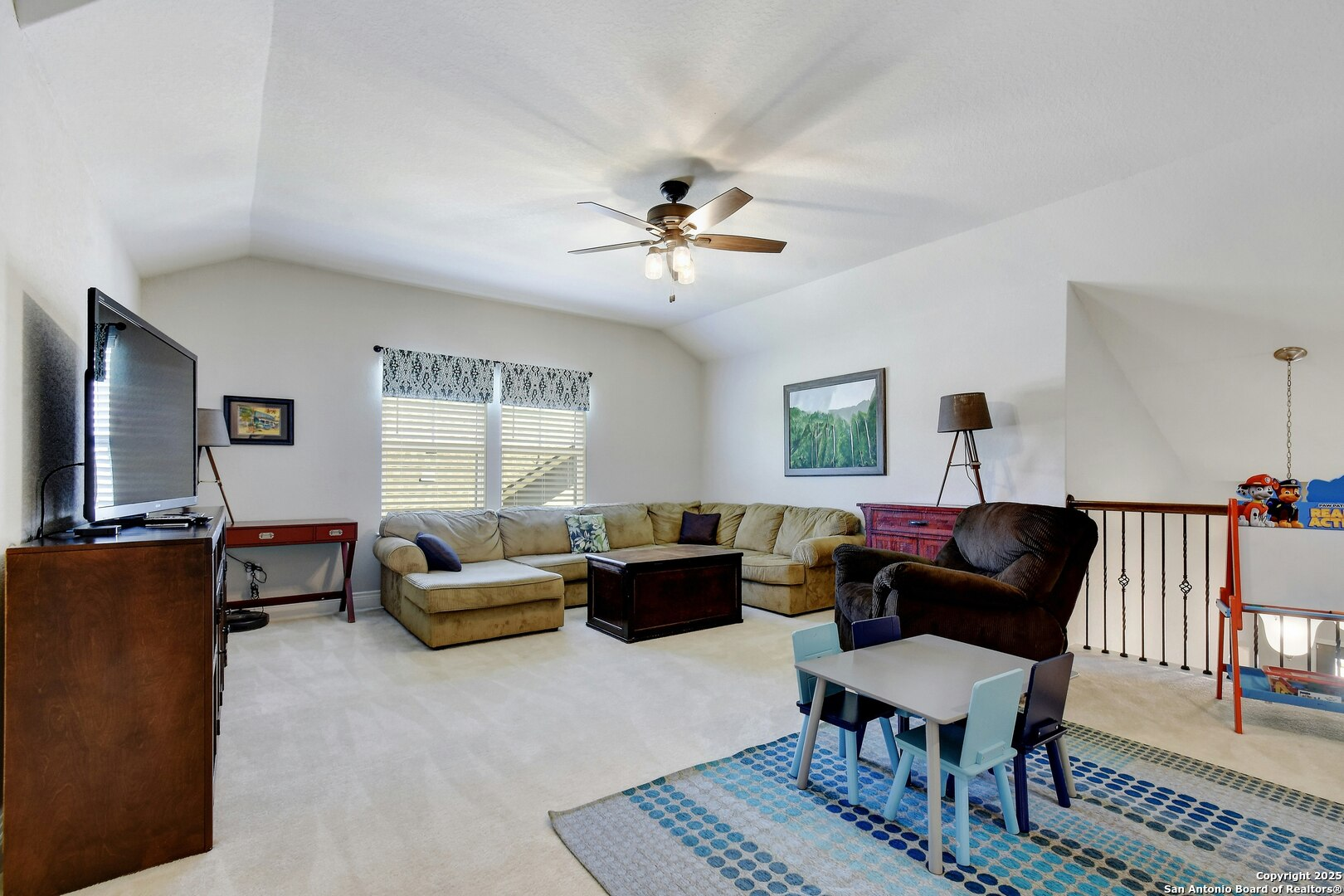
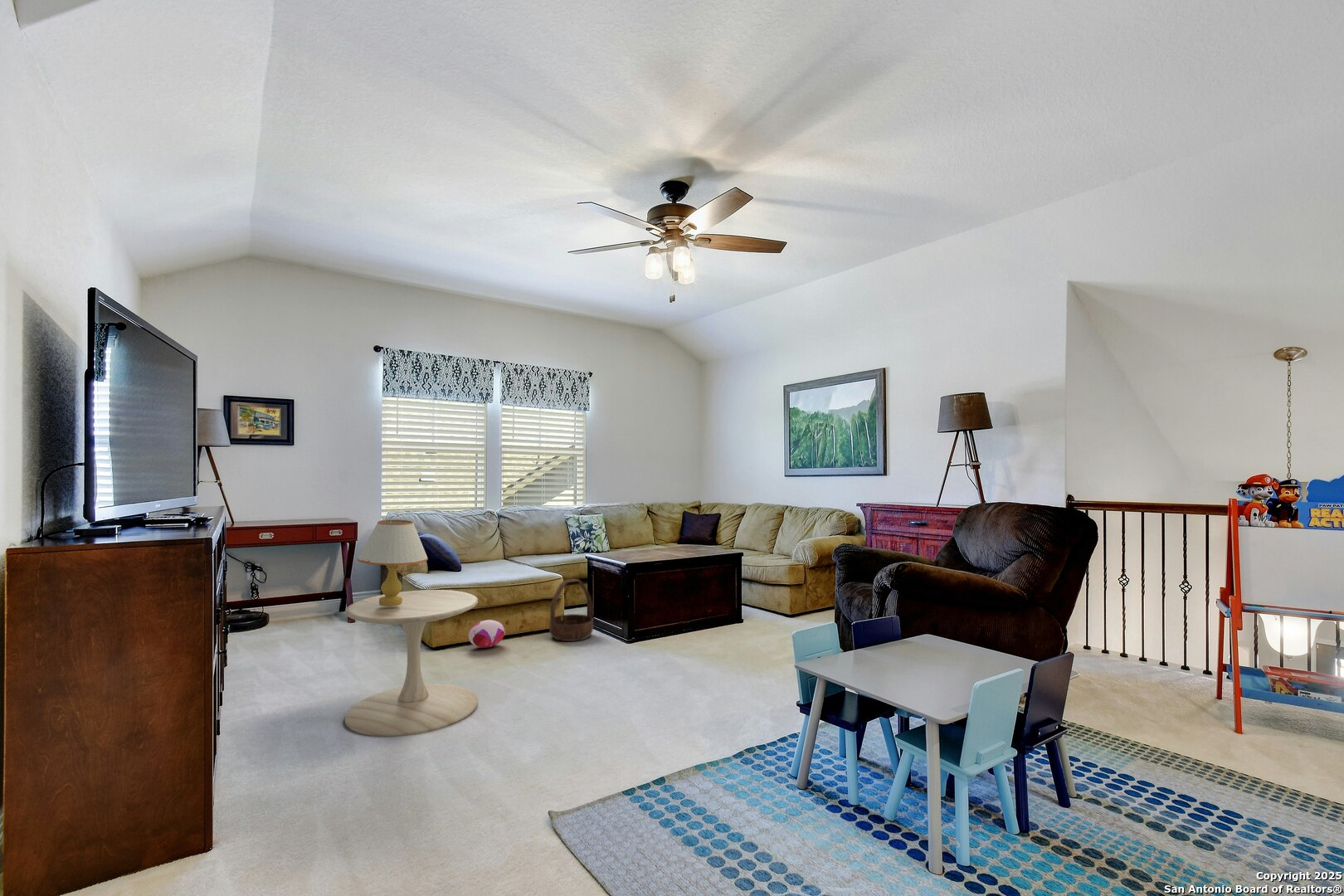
+ basket (571, 614)
+ plush toy (486, 633)
+ table lamp (390, 562)
+ side table (413, 656)
